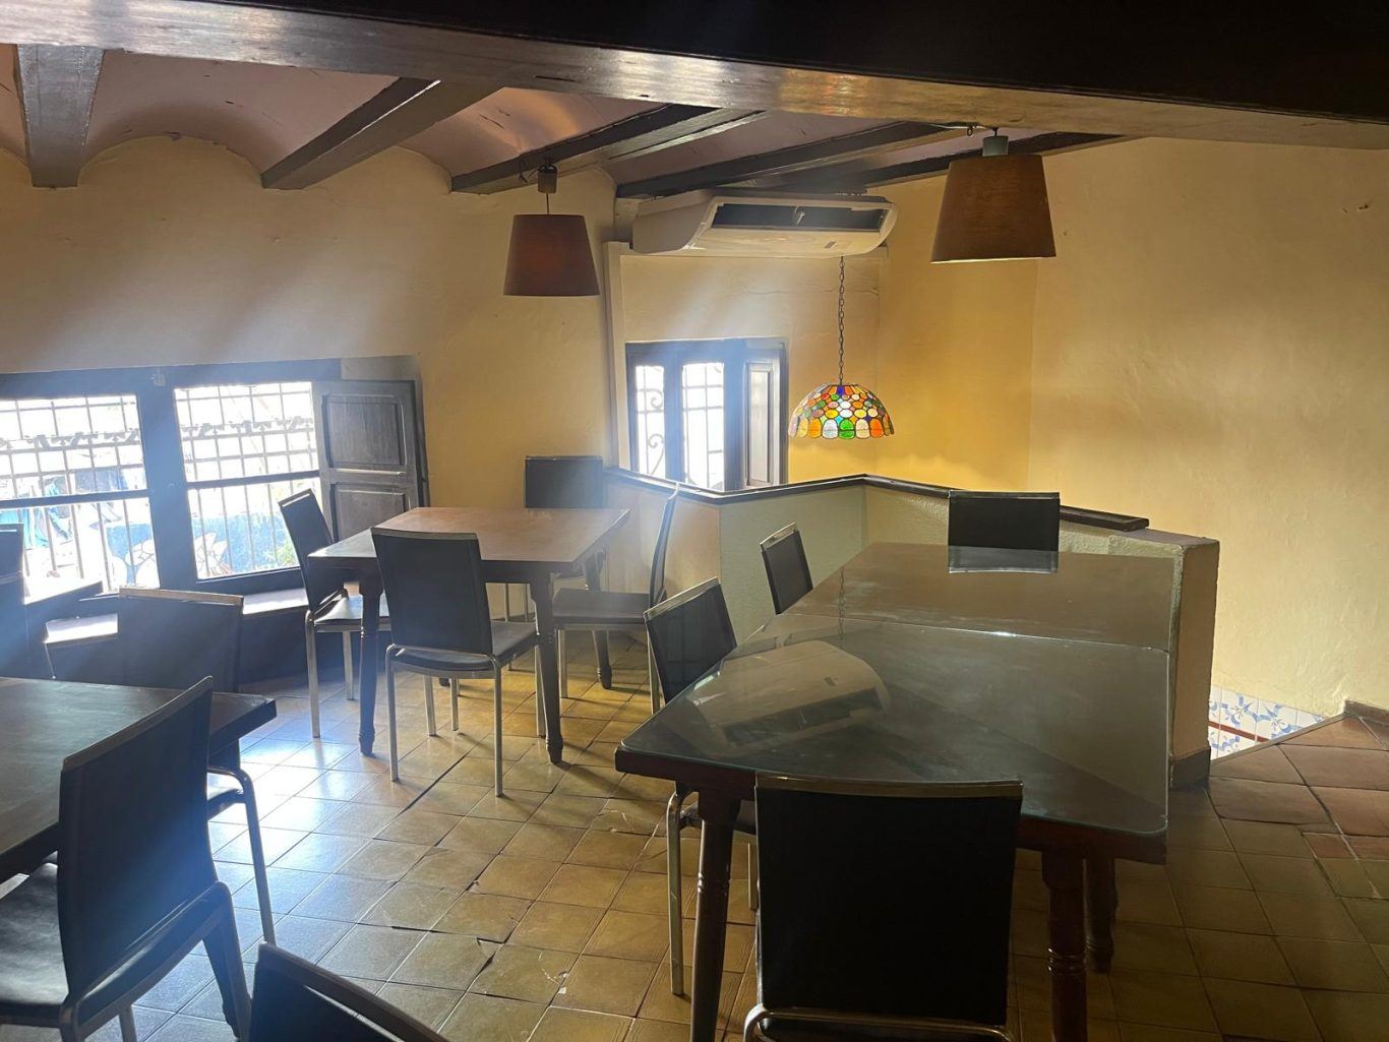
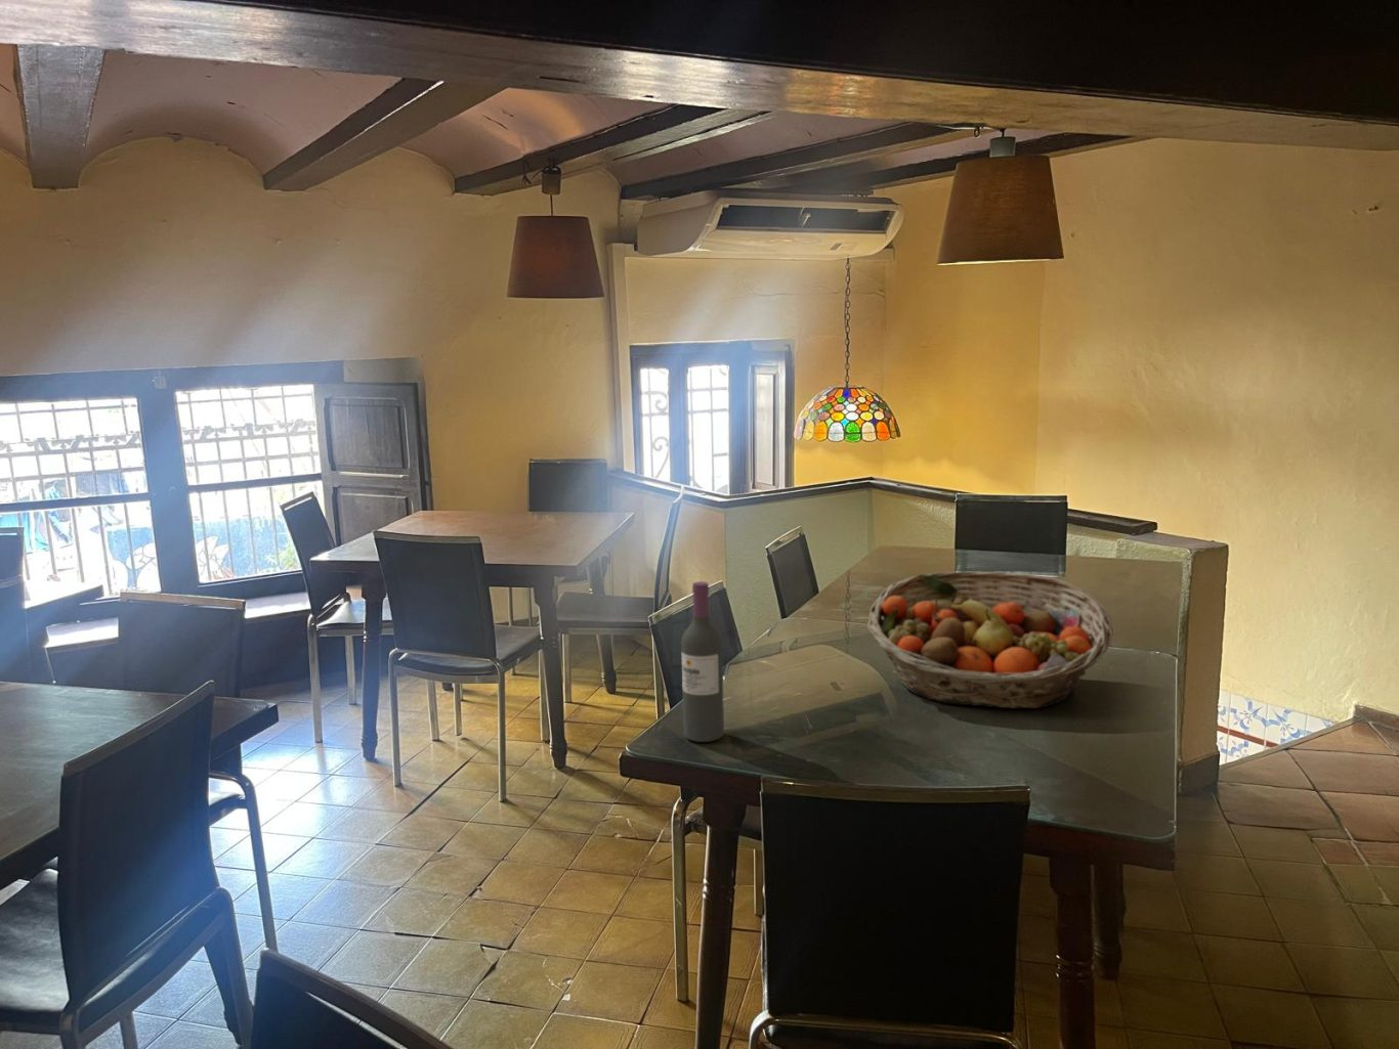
+ wine bottle (701, 660)
+ fruit basket (986, 637)
